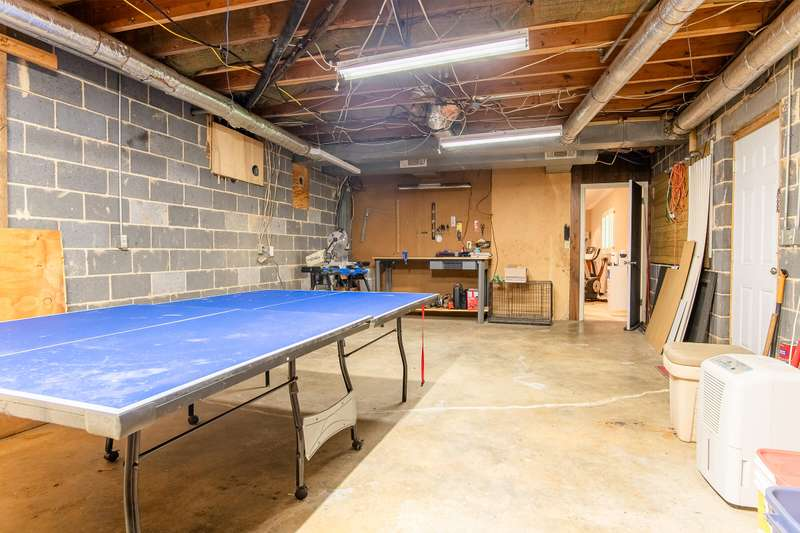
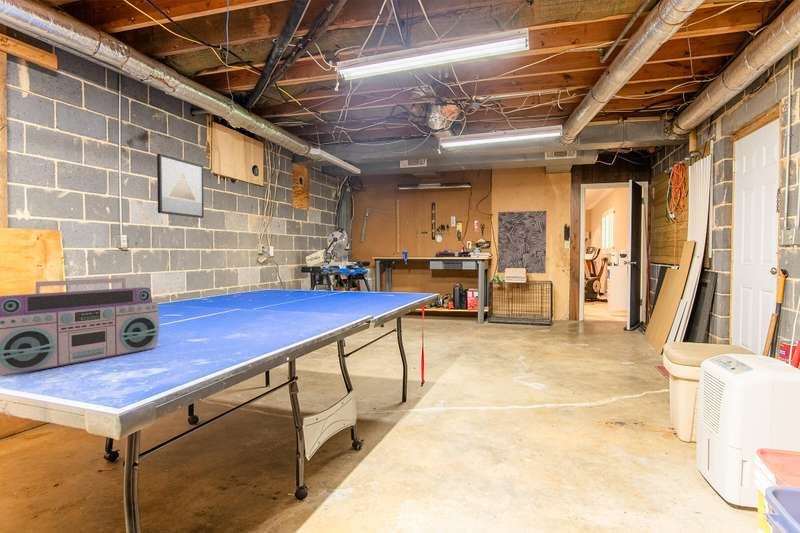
+ boombox (84, 320)
+ wall art (181, 187)
+ wall art (521, 242)
